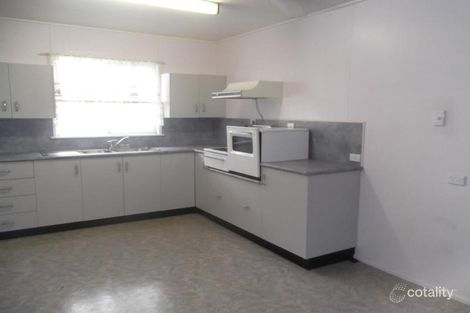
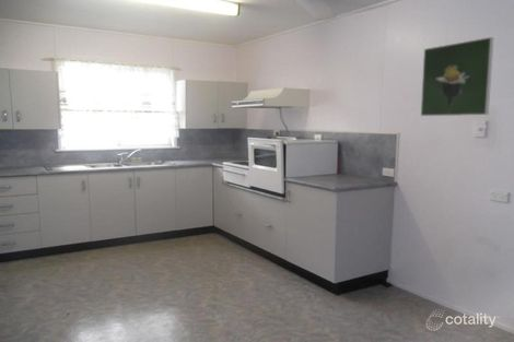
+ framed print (454, 80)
